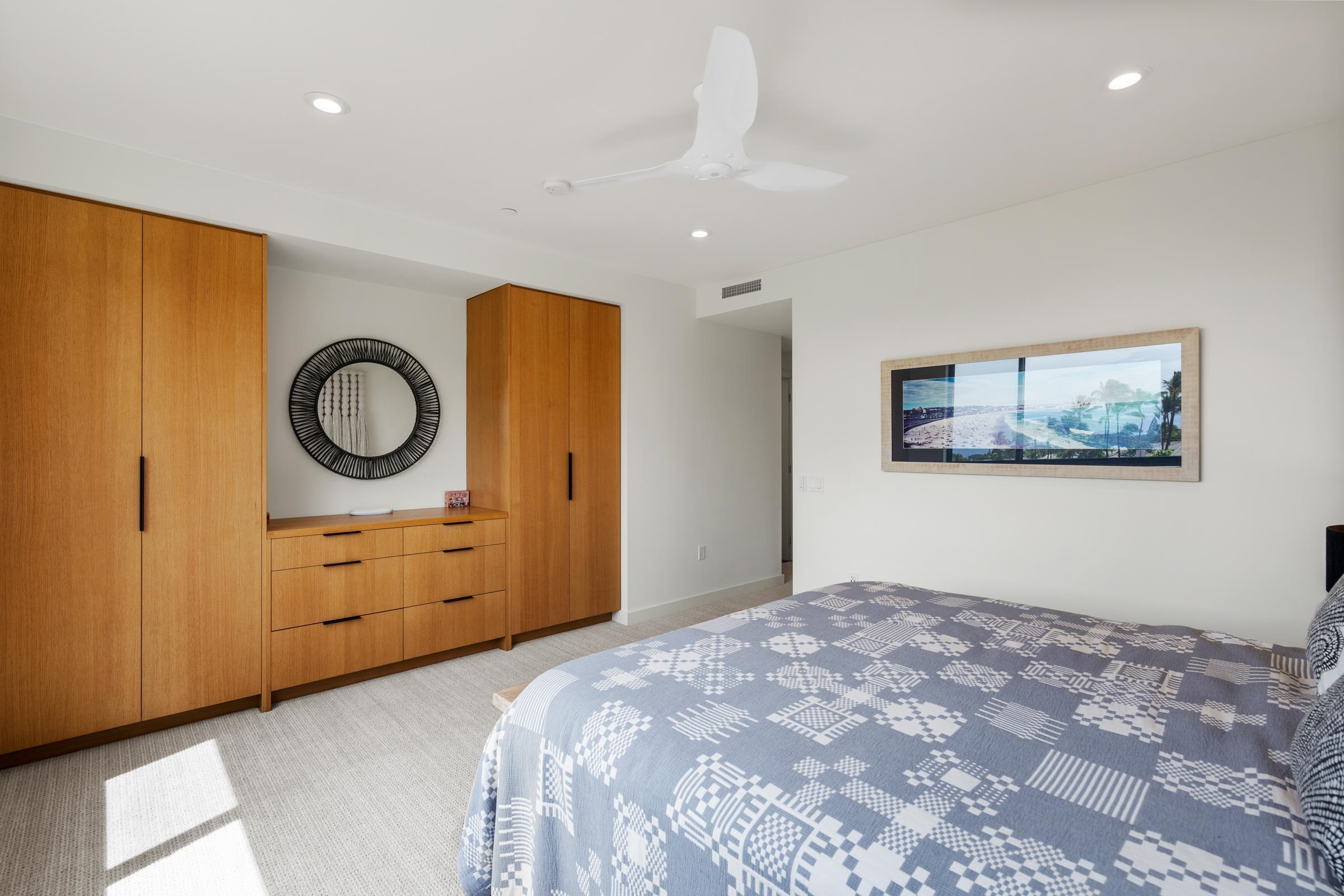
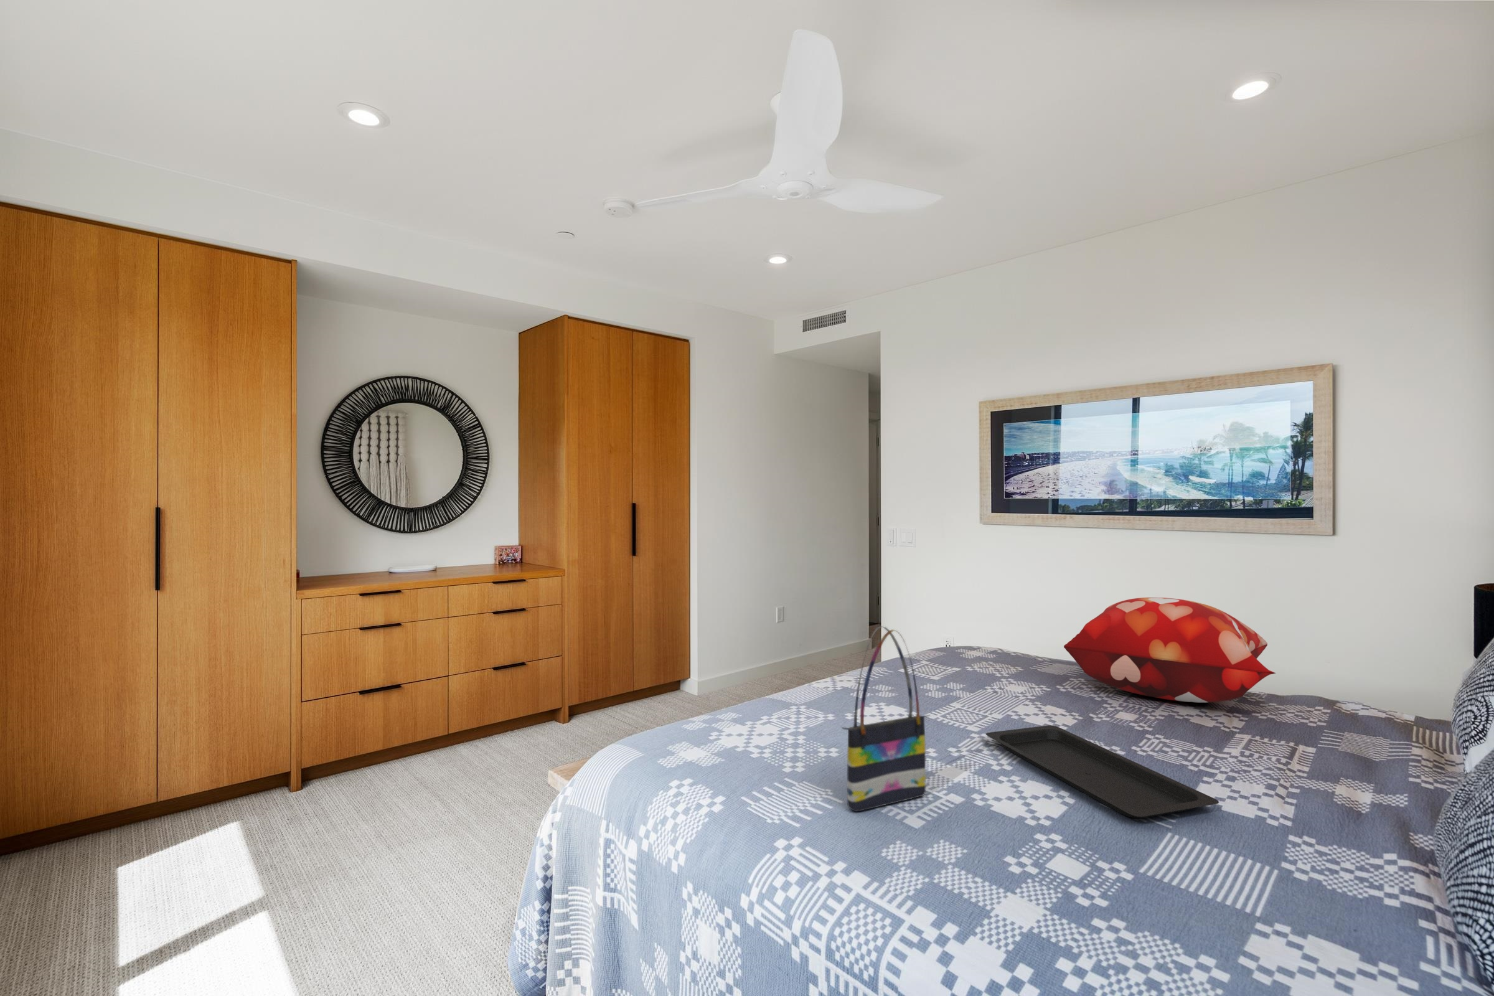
+ decorative pillow (1168, 646)
+ tote bag (888, 720)
+ serving tray (1087, 768)
